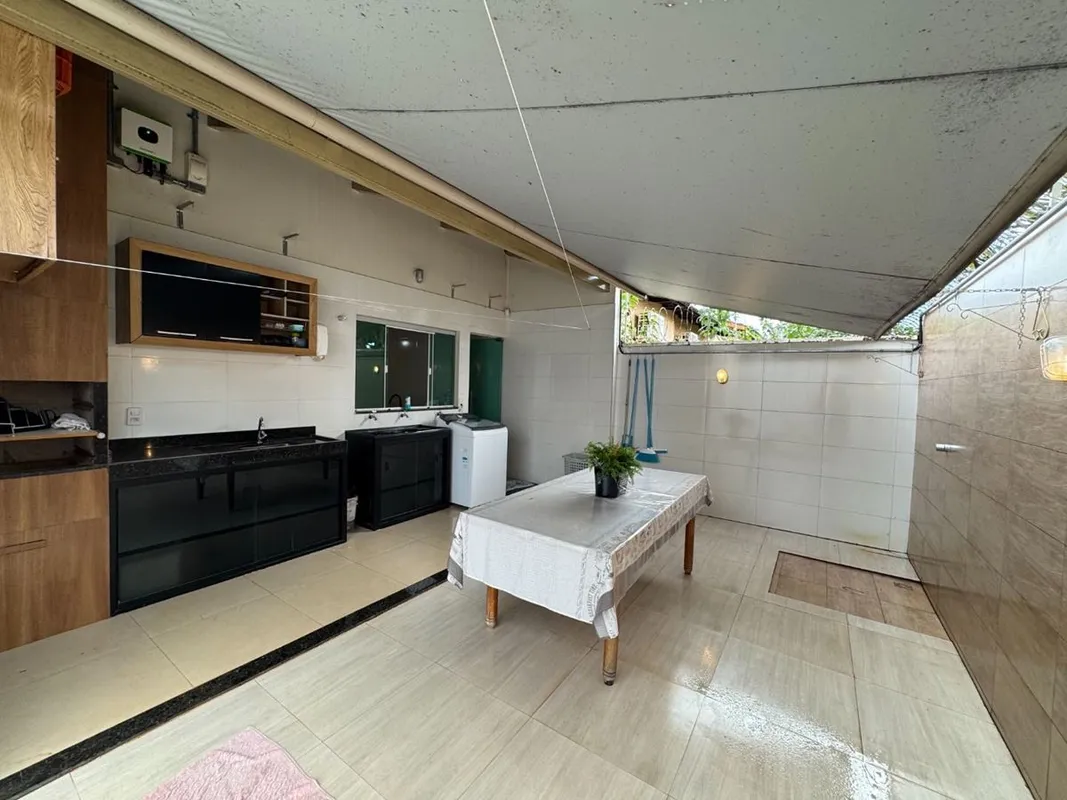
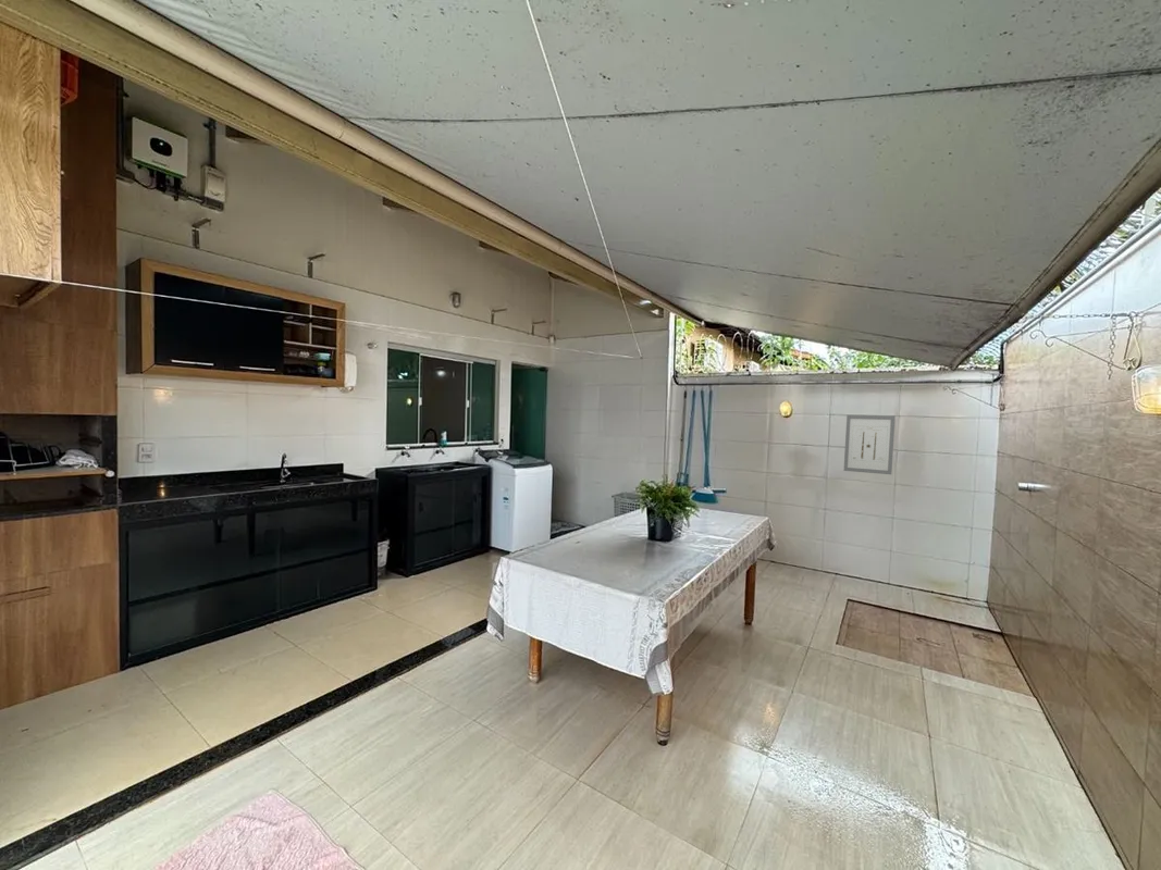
+ wall art (868, 444)
